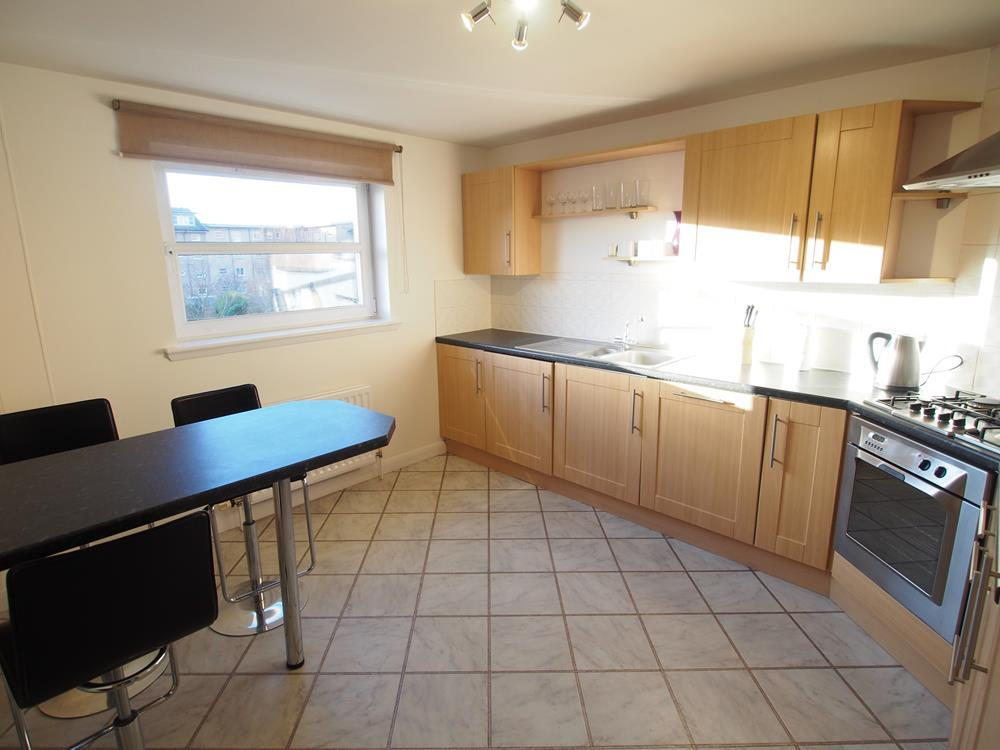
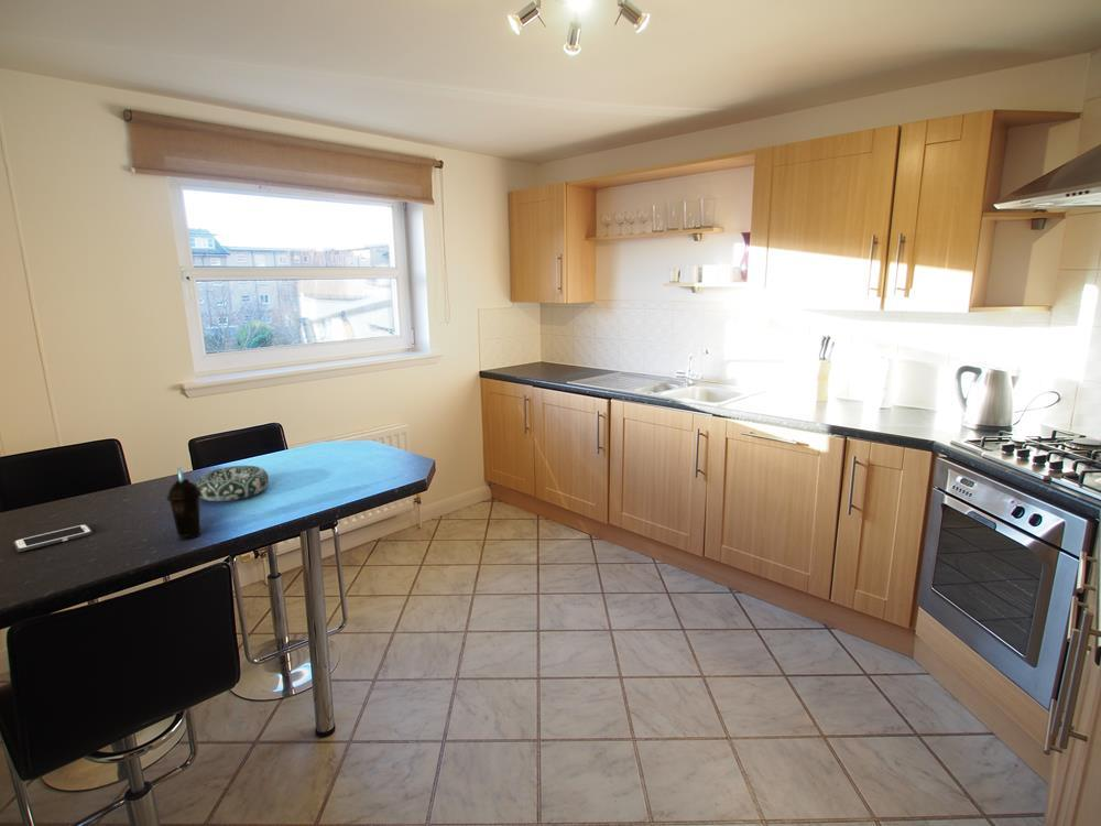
+ cell phone (54, 537)
+ decorative bowl (232, 482)
+ cup (185, 501)
